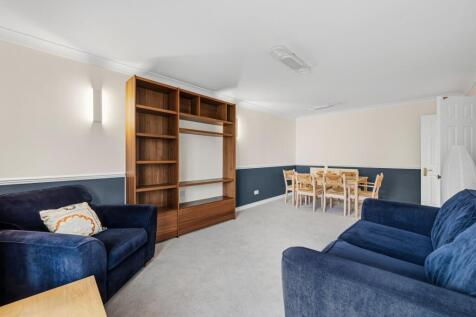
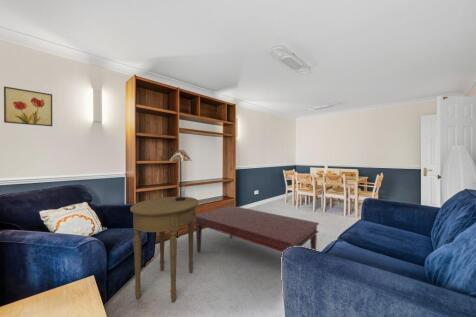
+ side table (170, 243)
+ coffee table (252, 238)
+ table lamp (180, 175)
+ wall art (29, 107)
